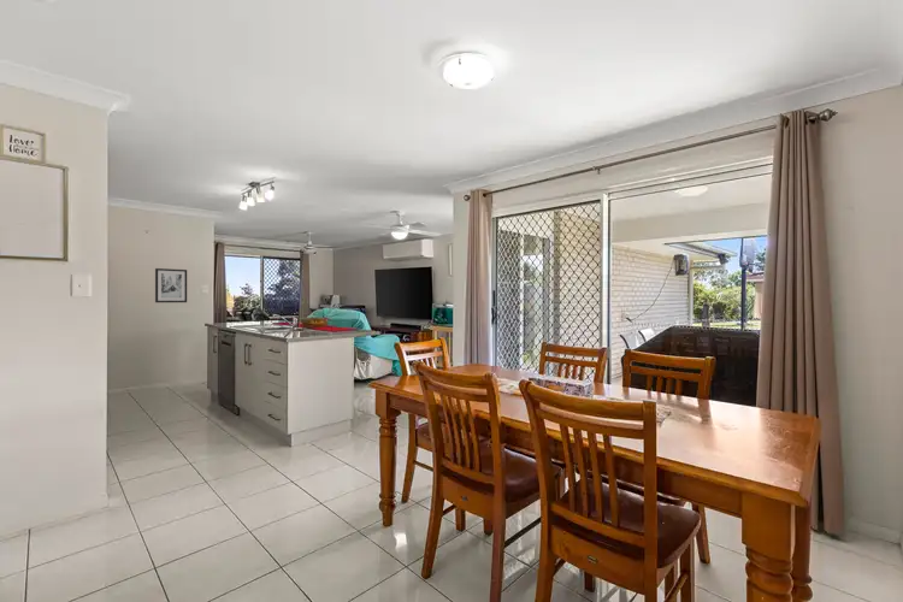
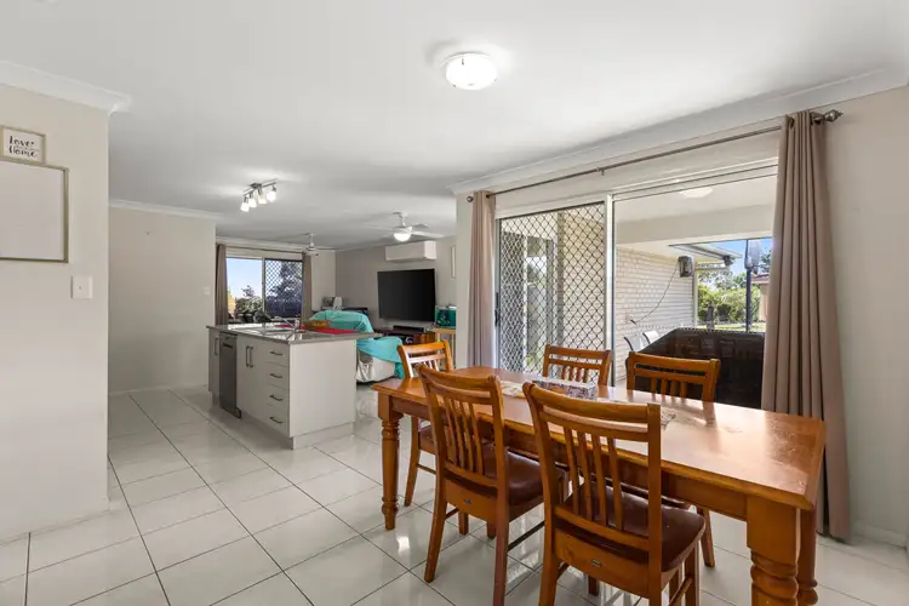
- wall art (171, 285)
